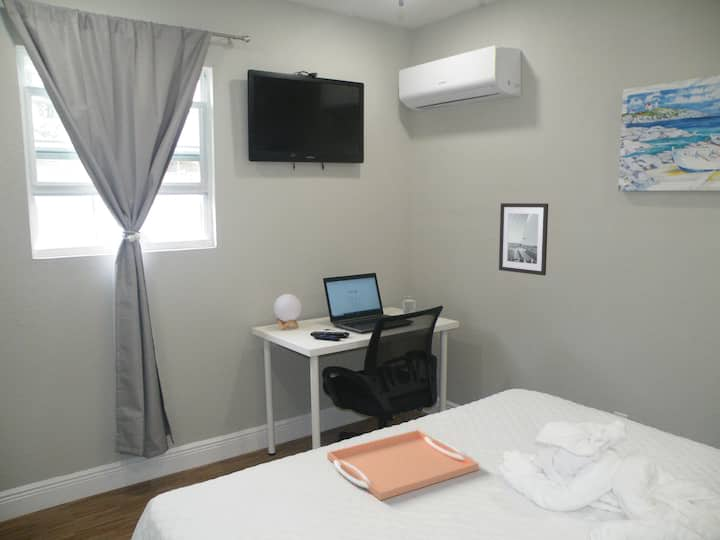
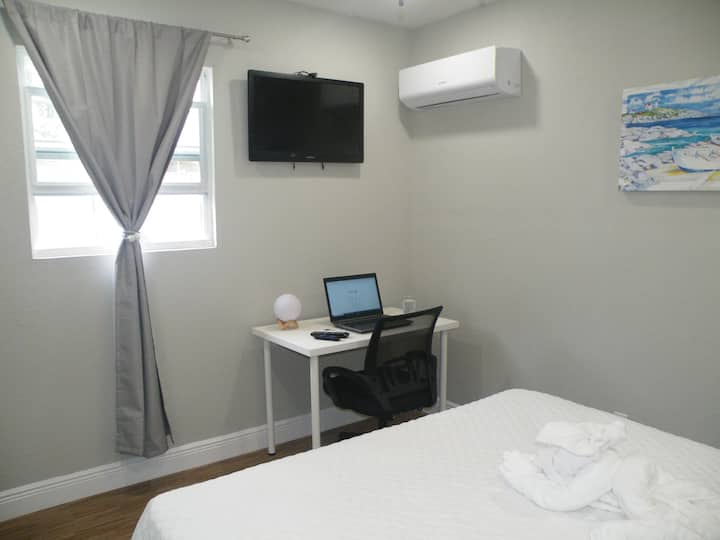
- wall art (522, 238)
- serving tray (401, 460)
